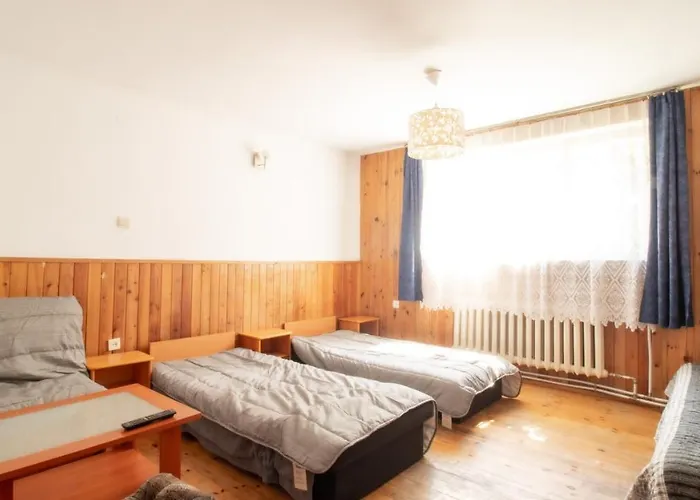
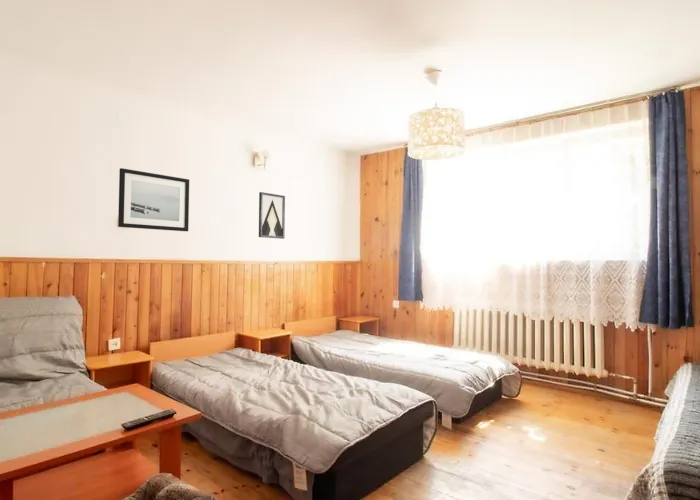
+ wall art (272, 216)
+ wall art (155, 201)
